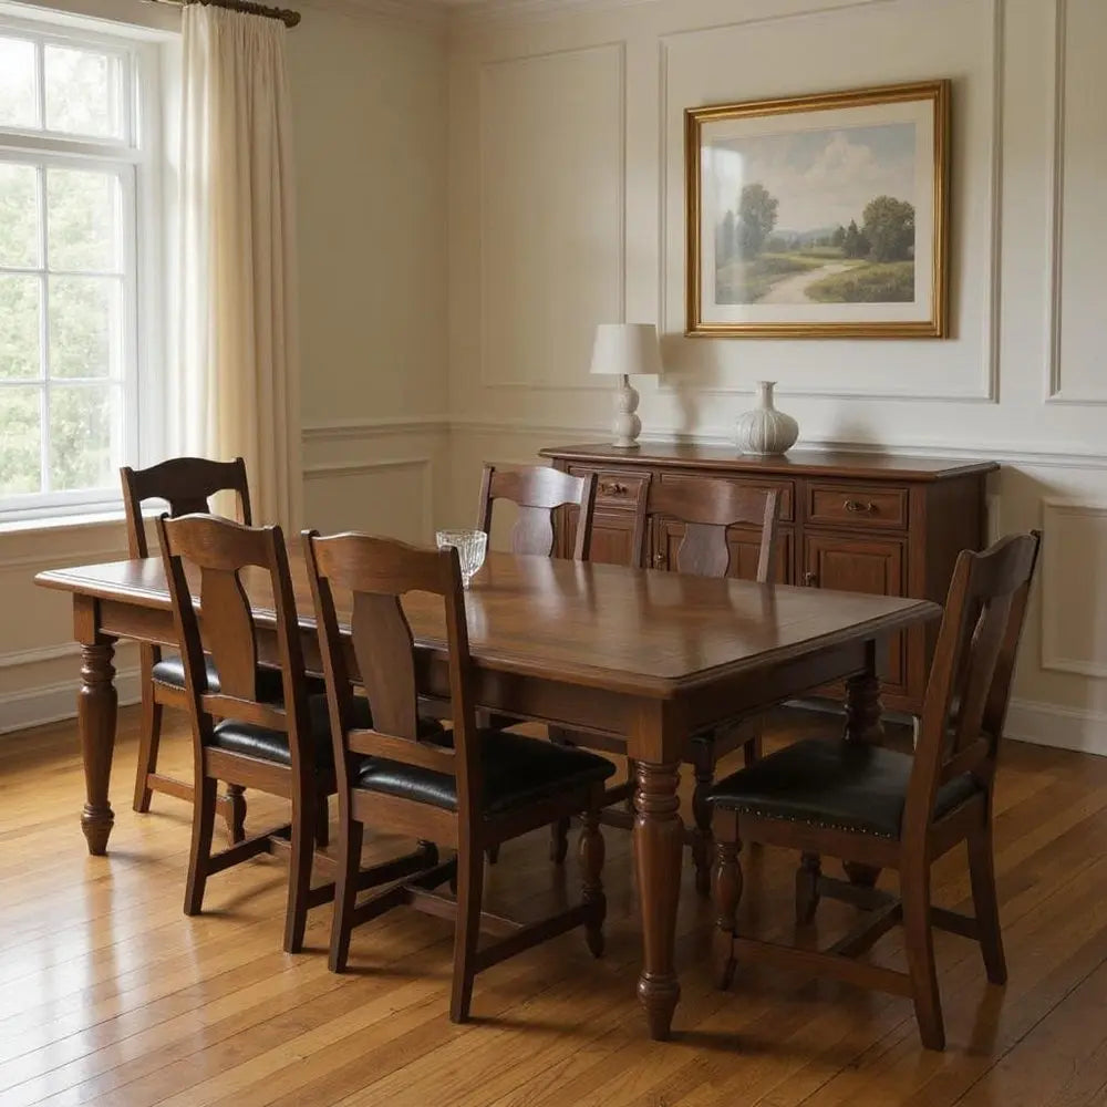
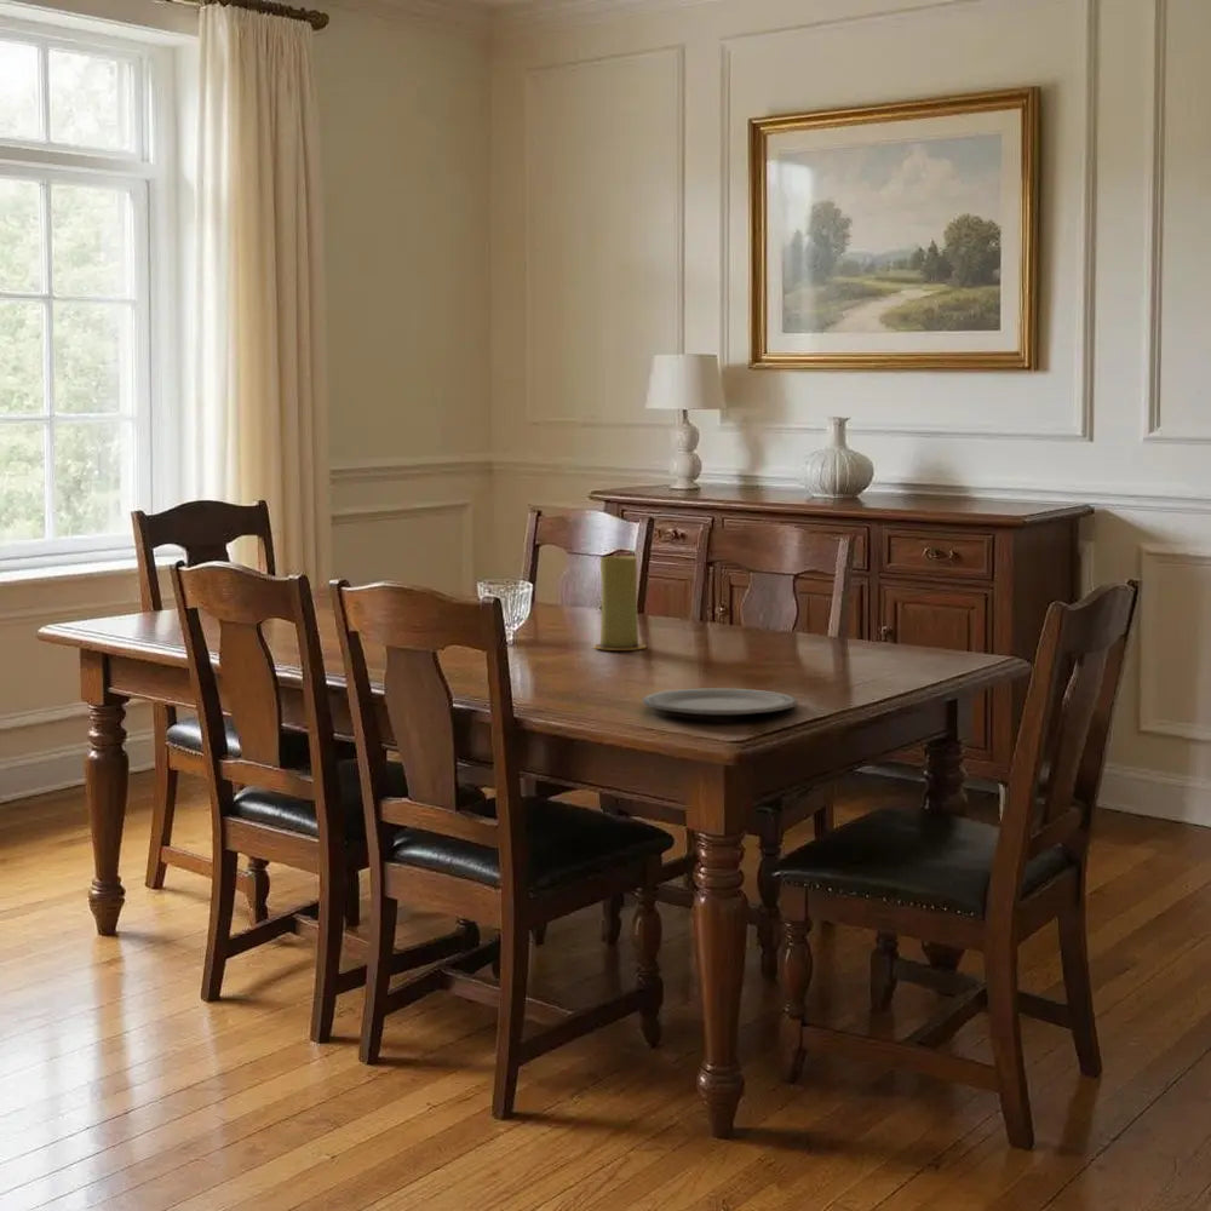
+ plate (719, 704)
+ candle (619, 601)
